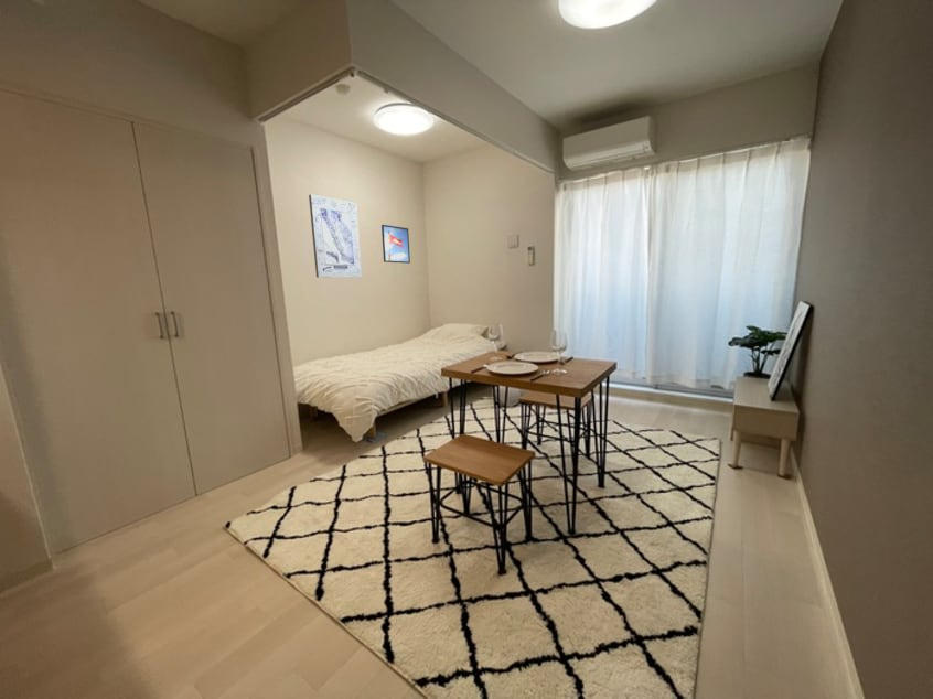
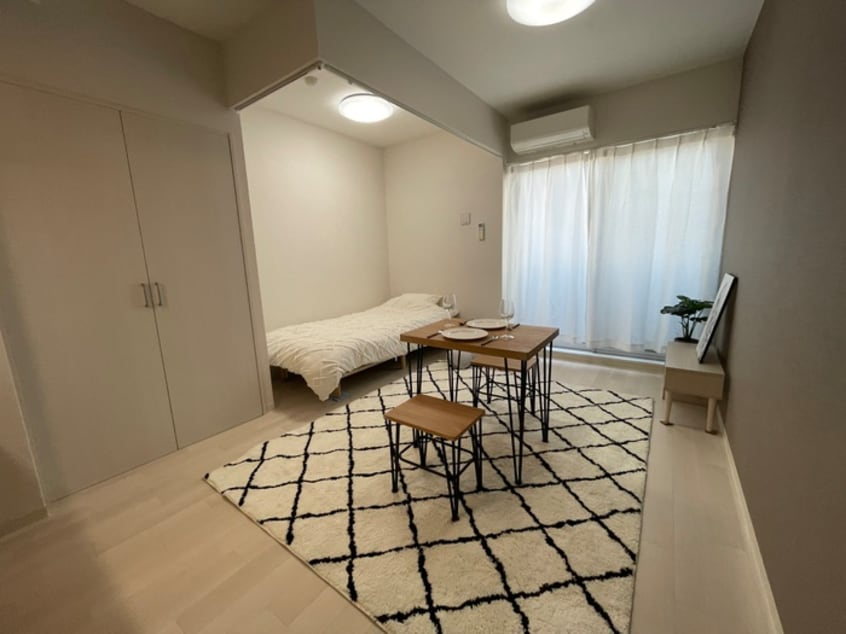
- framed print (396, 244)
- wall art (336, 238)
